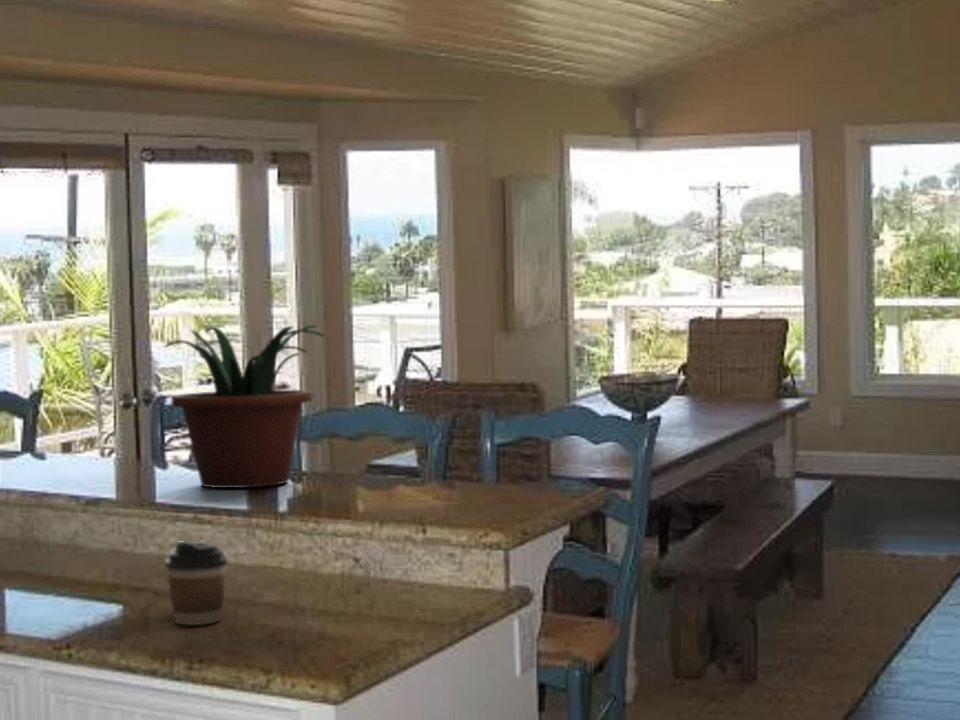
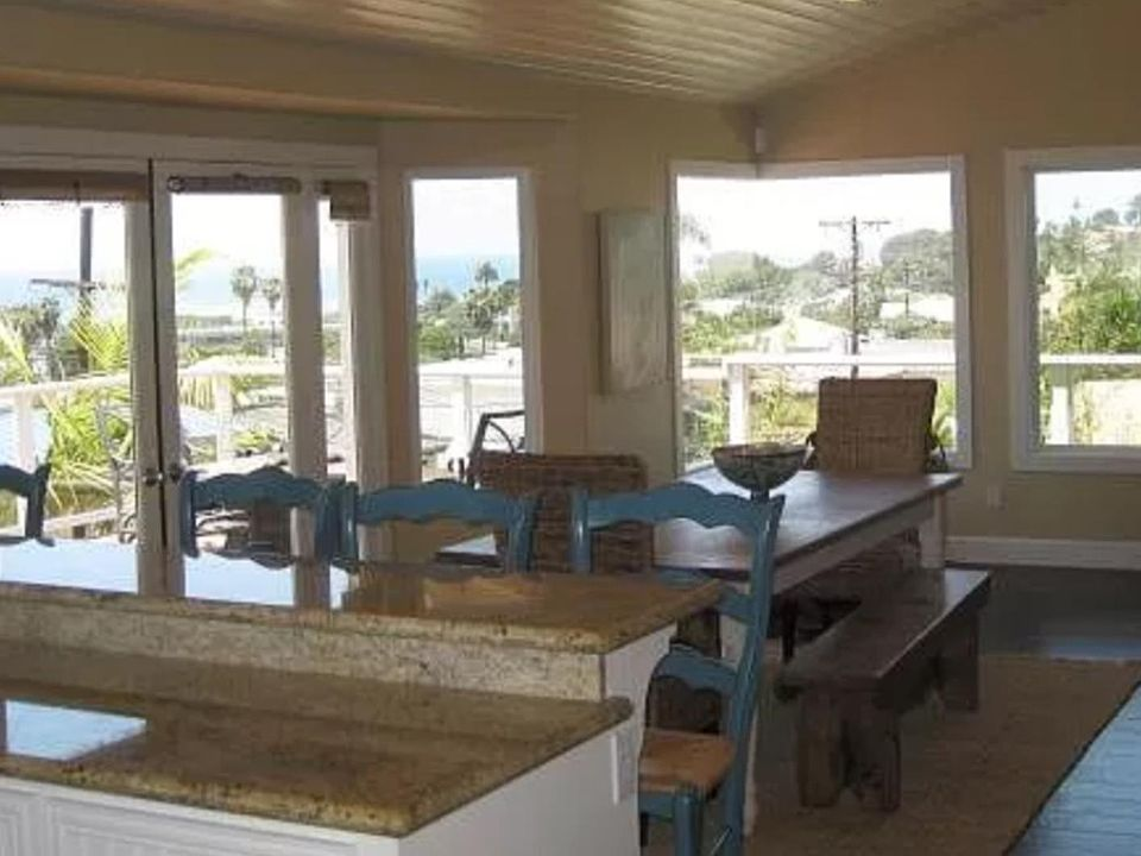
- coffee cup (197, 580)
- potted plant (250, 403)
